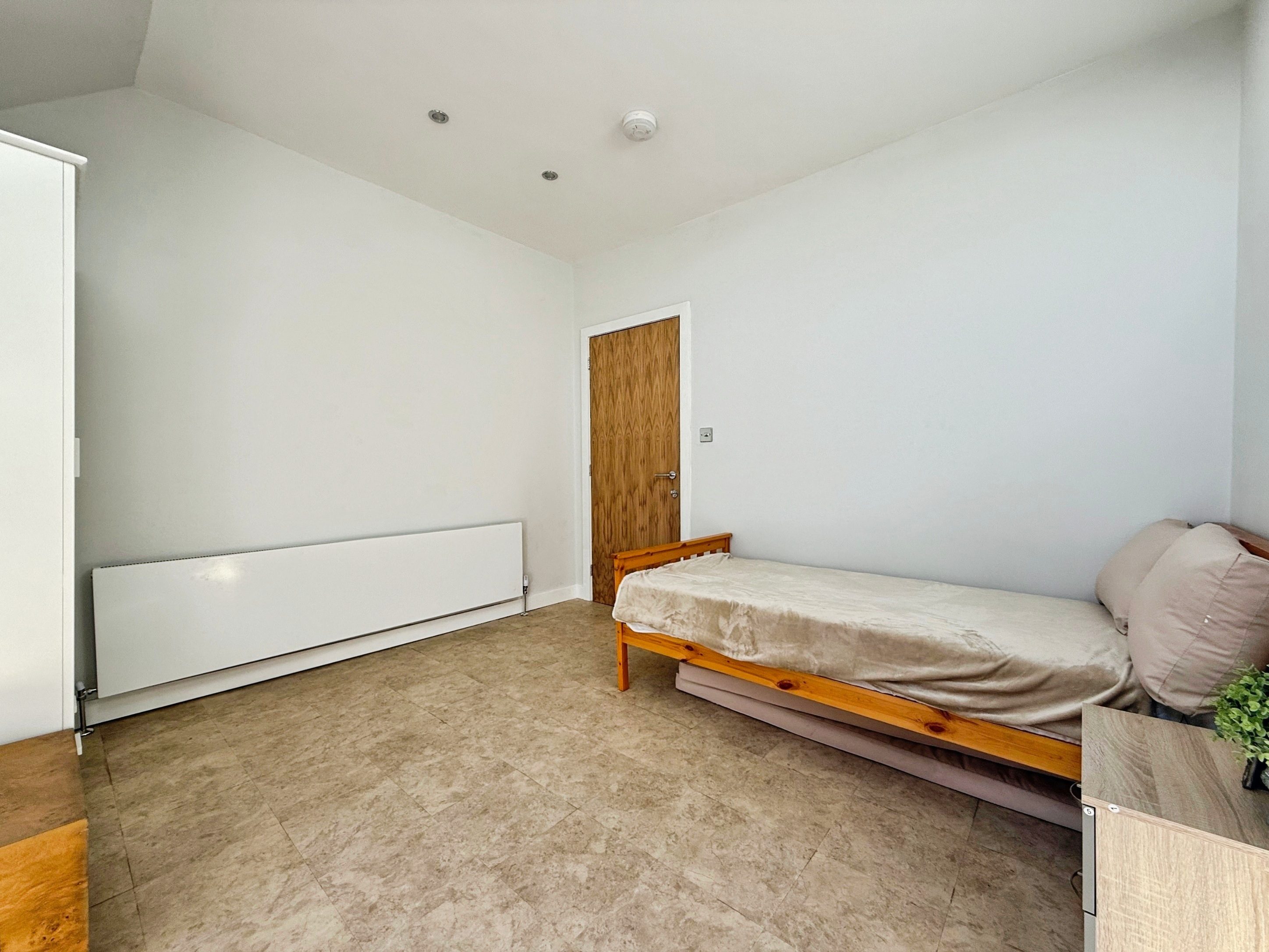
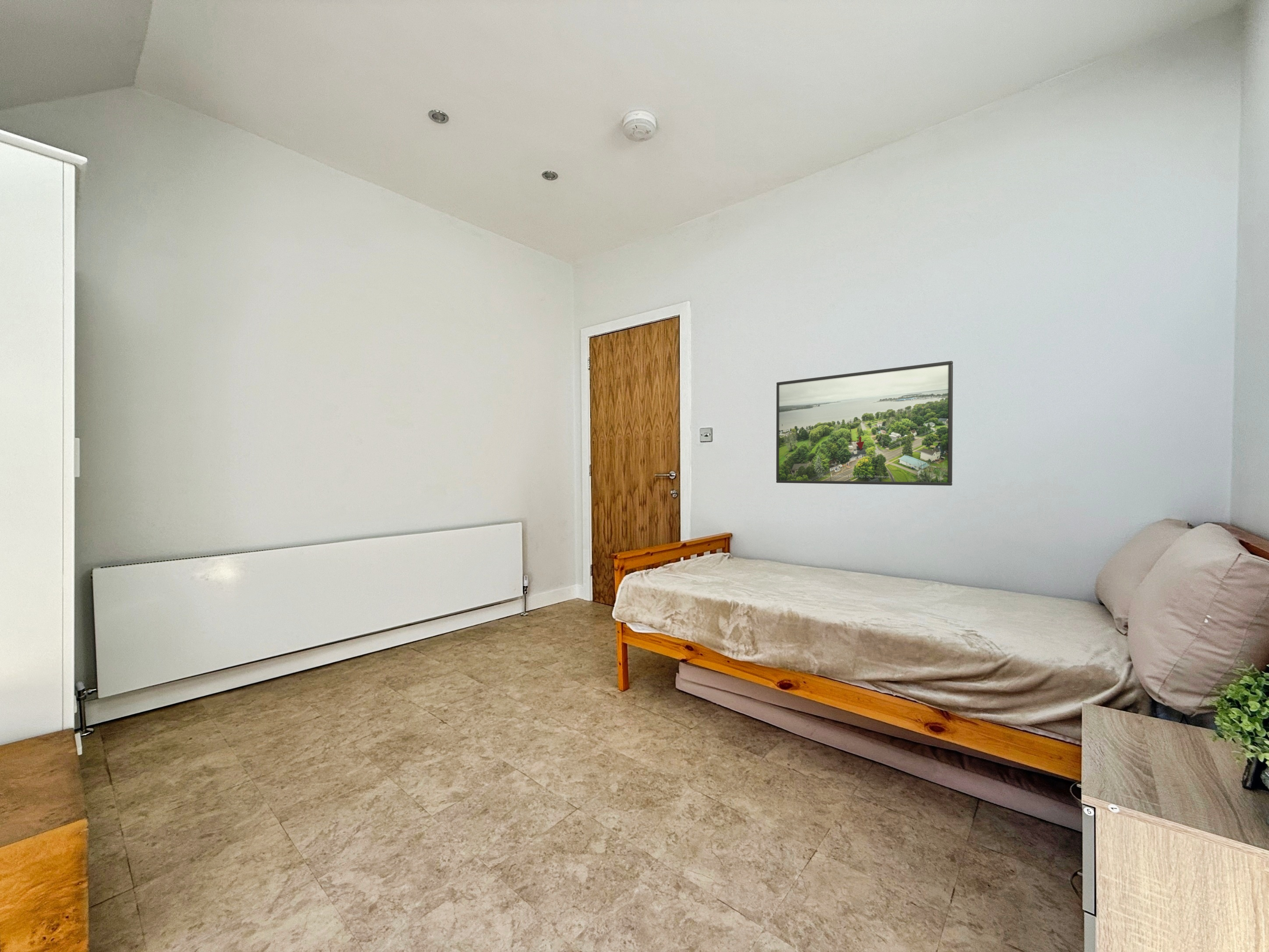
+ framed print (855, 428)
